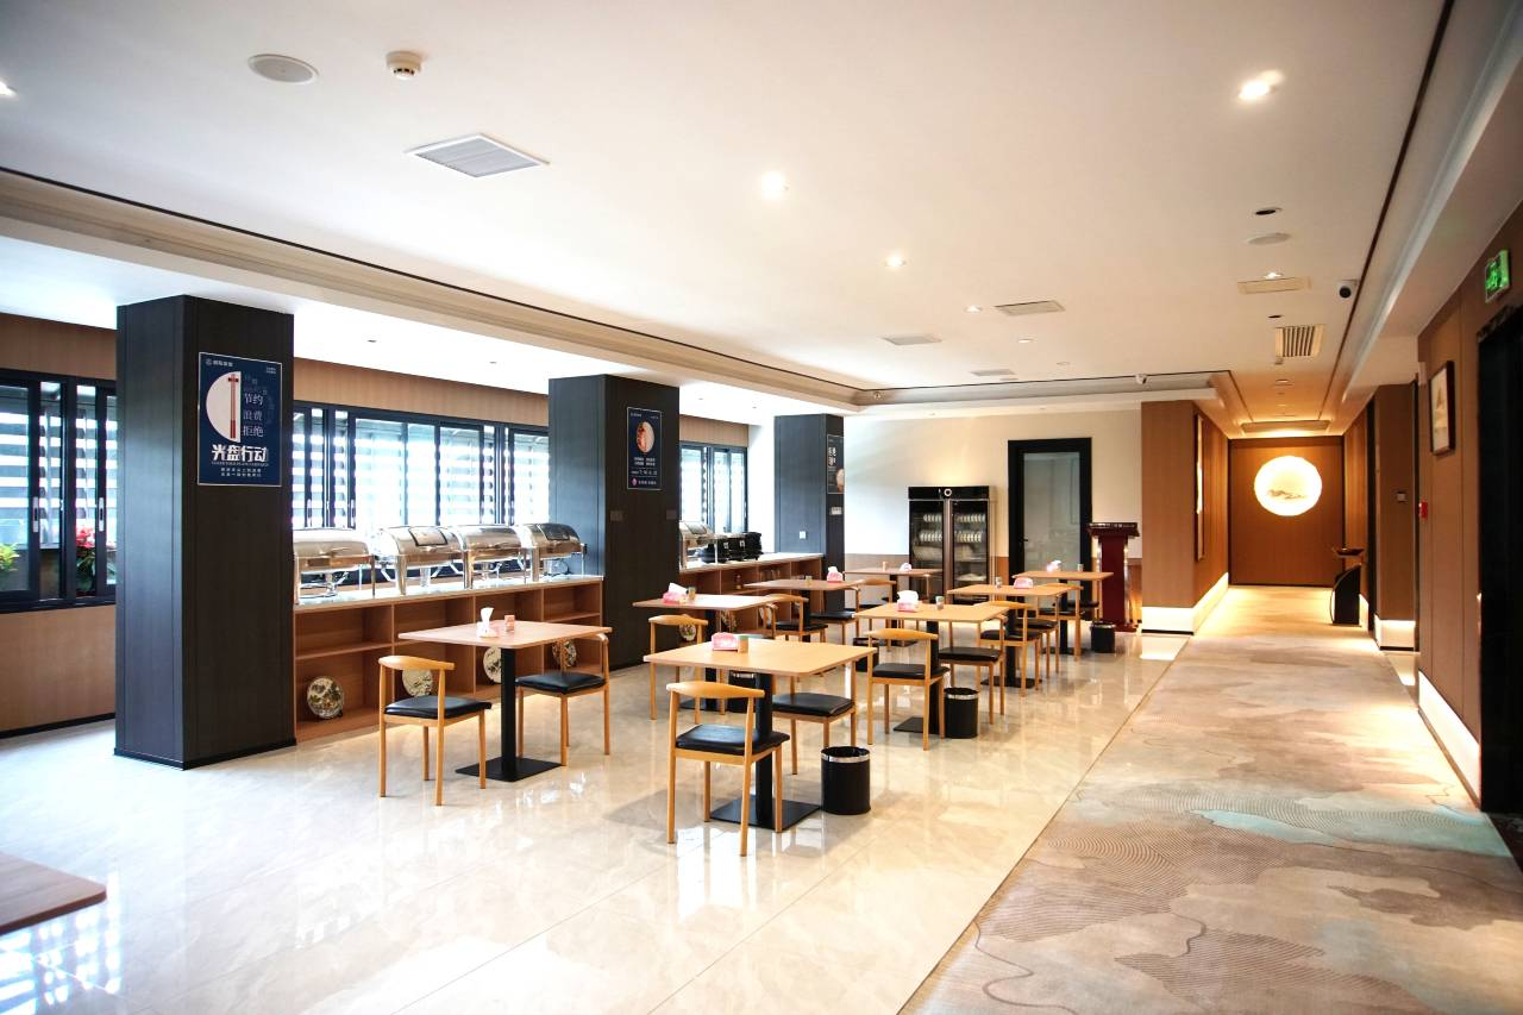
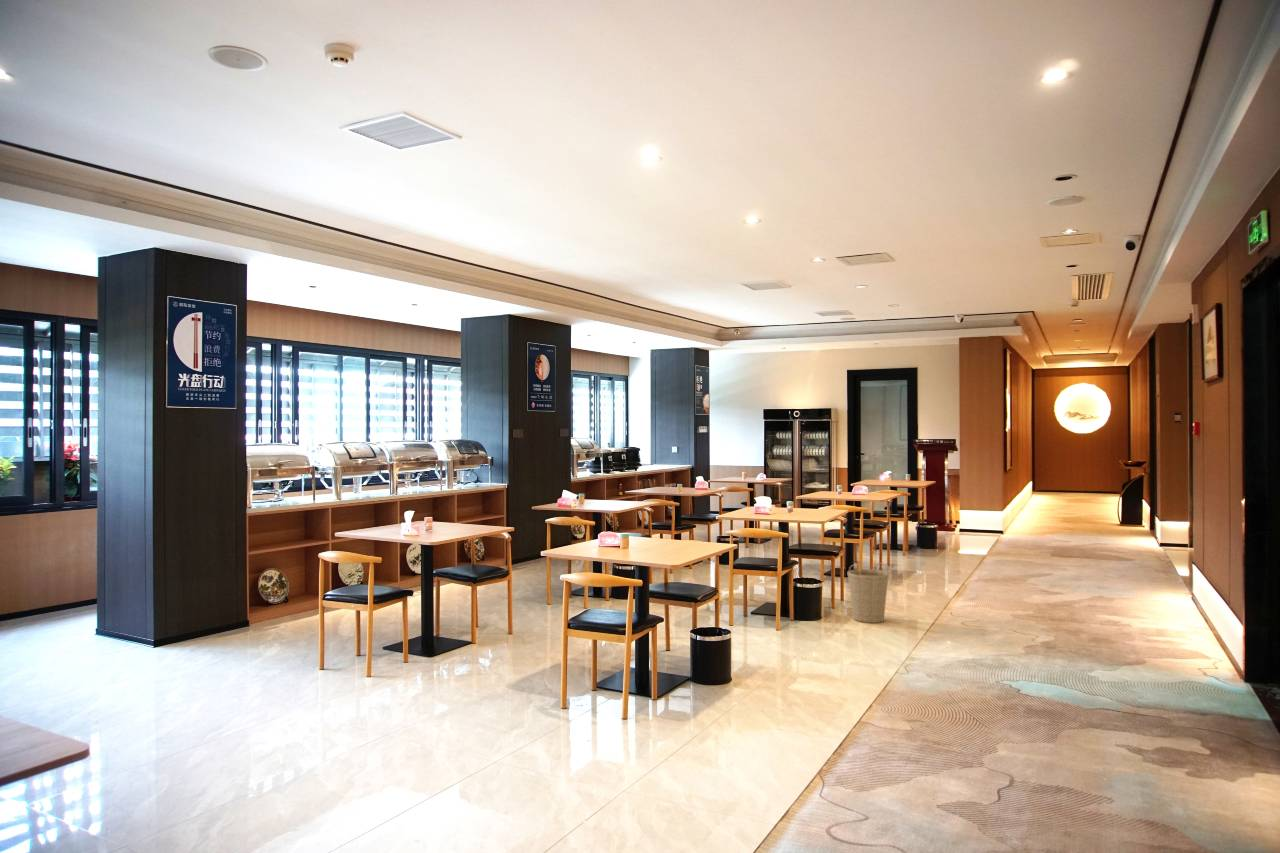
+ basket (868, 591)
